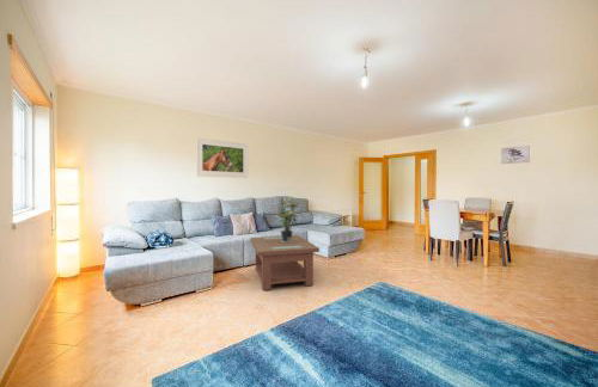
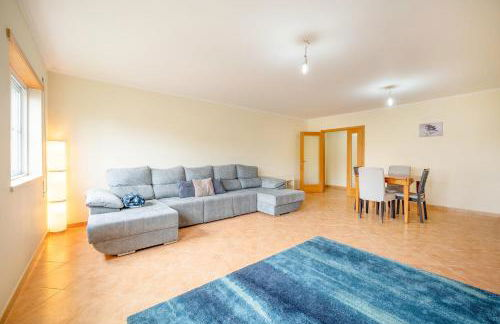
- potted plant (288, 219)
- coffee table (281, 259)
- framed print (224, 159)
